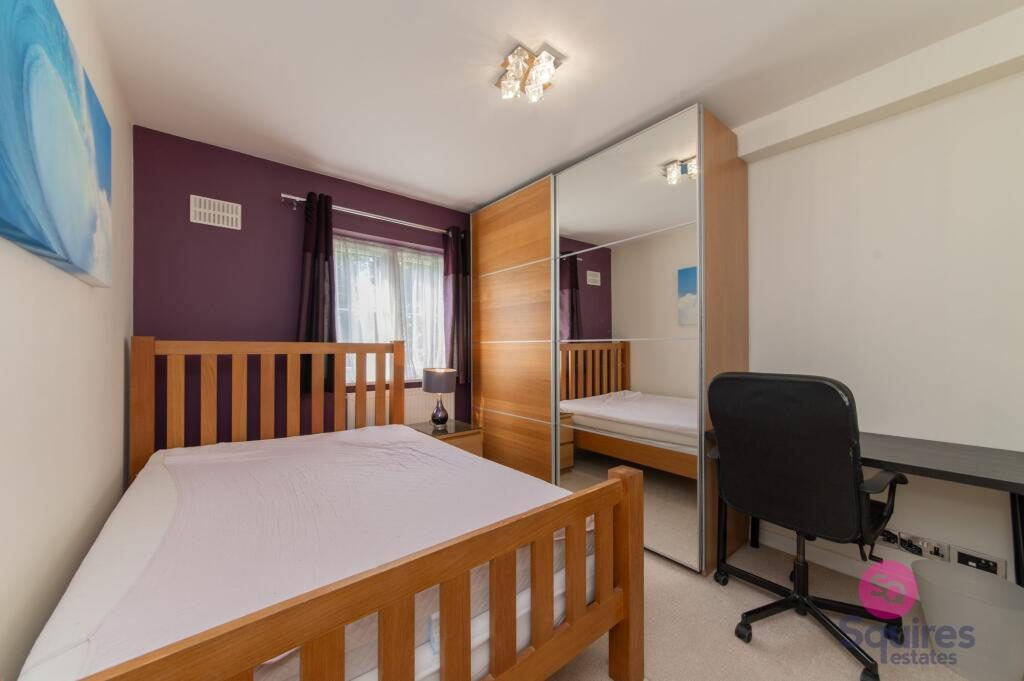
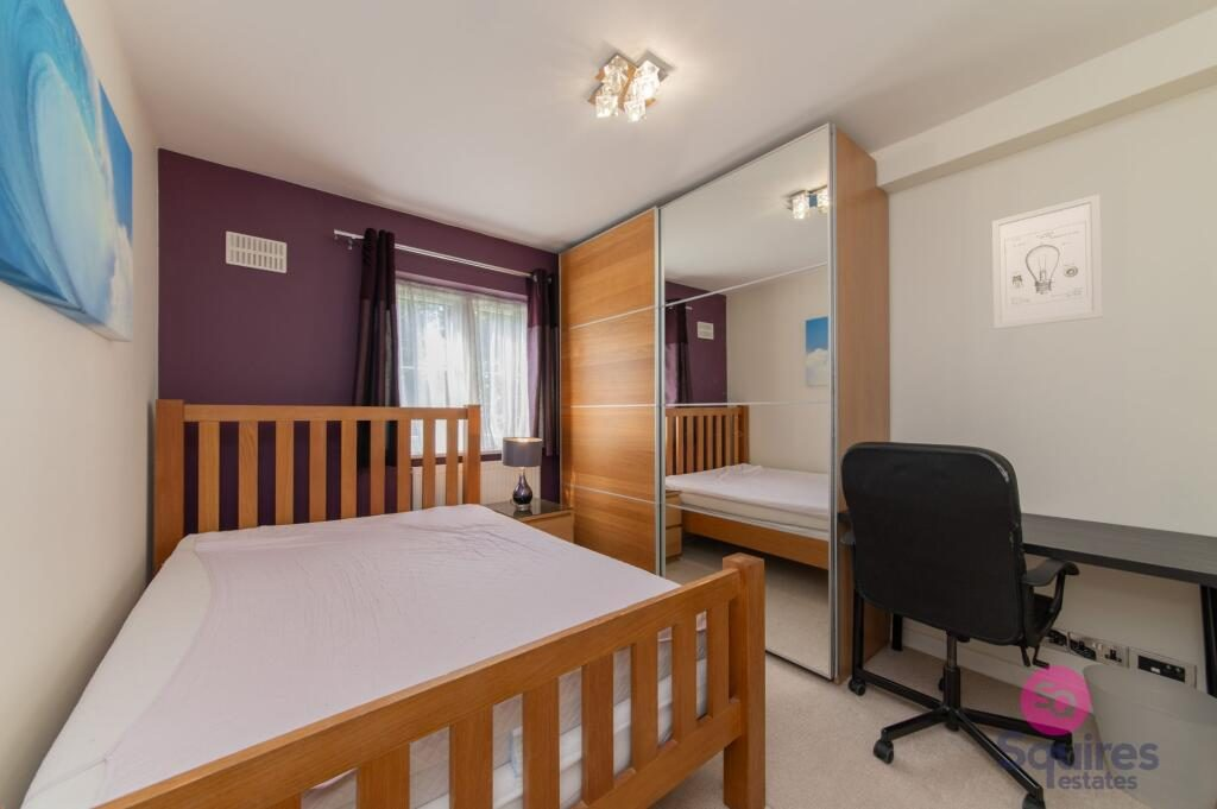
+ wall art (1043, 265)
